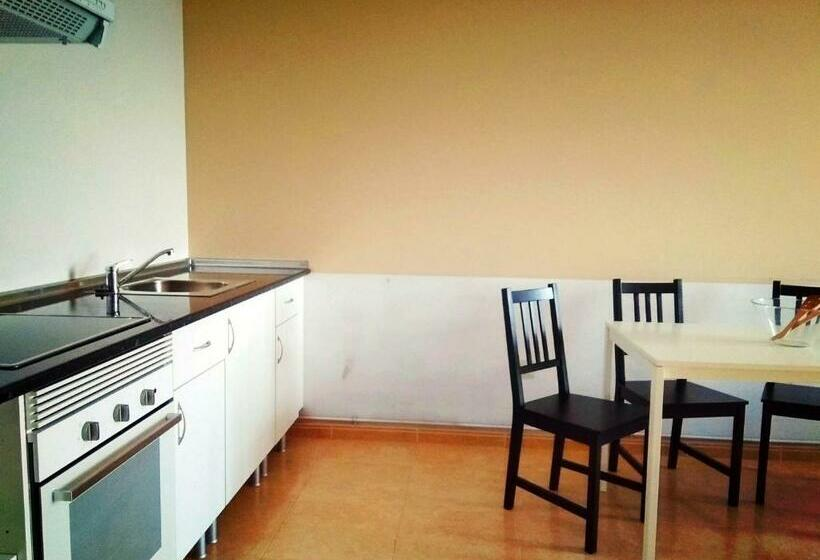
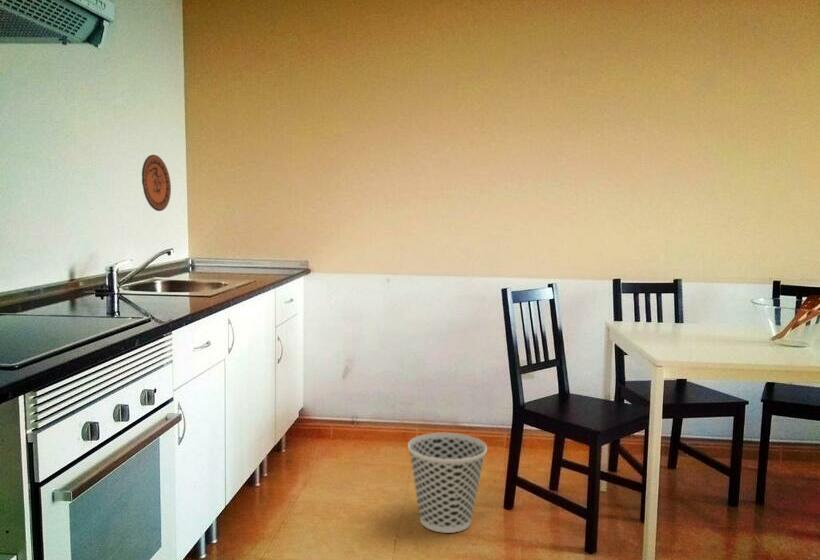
+ wastebasket (446, 483)
+ decorative plate (155, 183)
